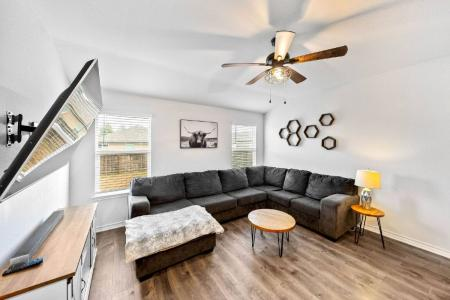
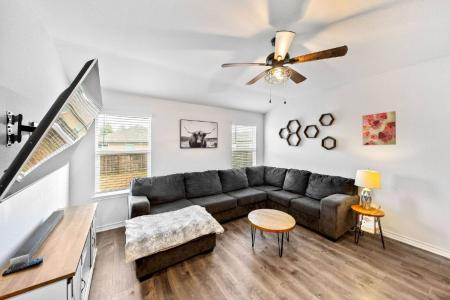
+ wall art (378, 129)
+ lantern (369, 218)
